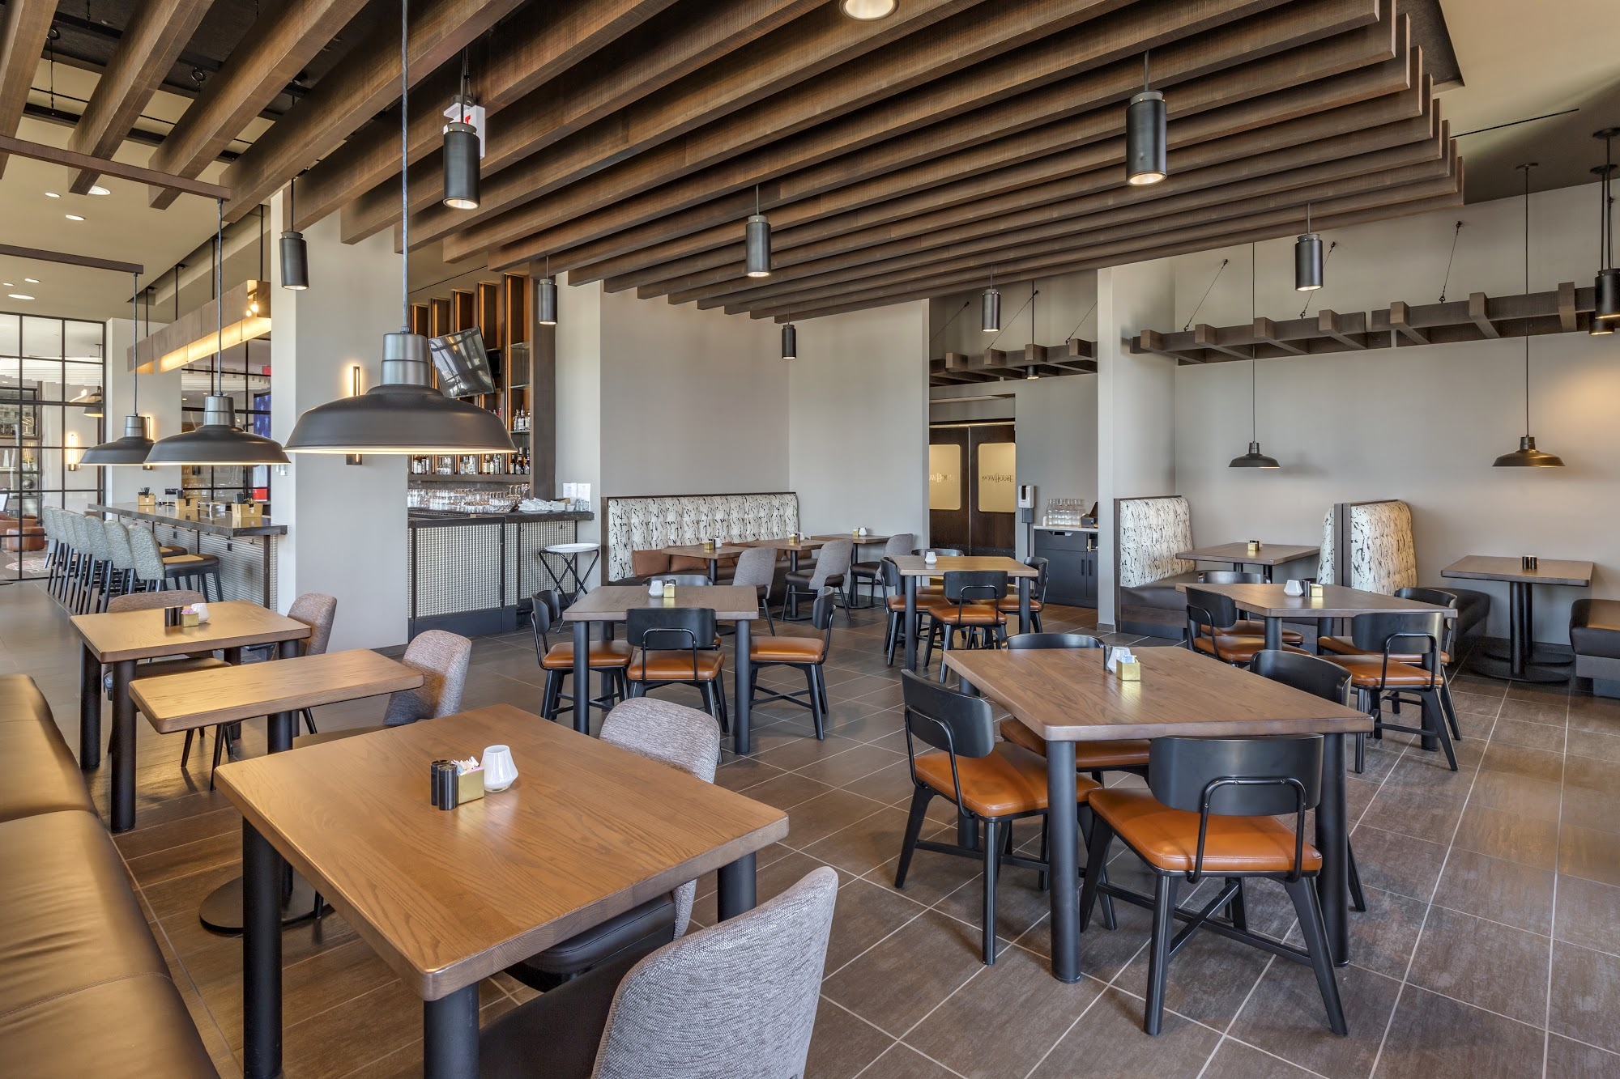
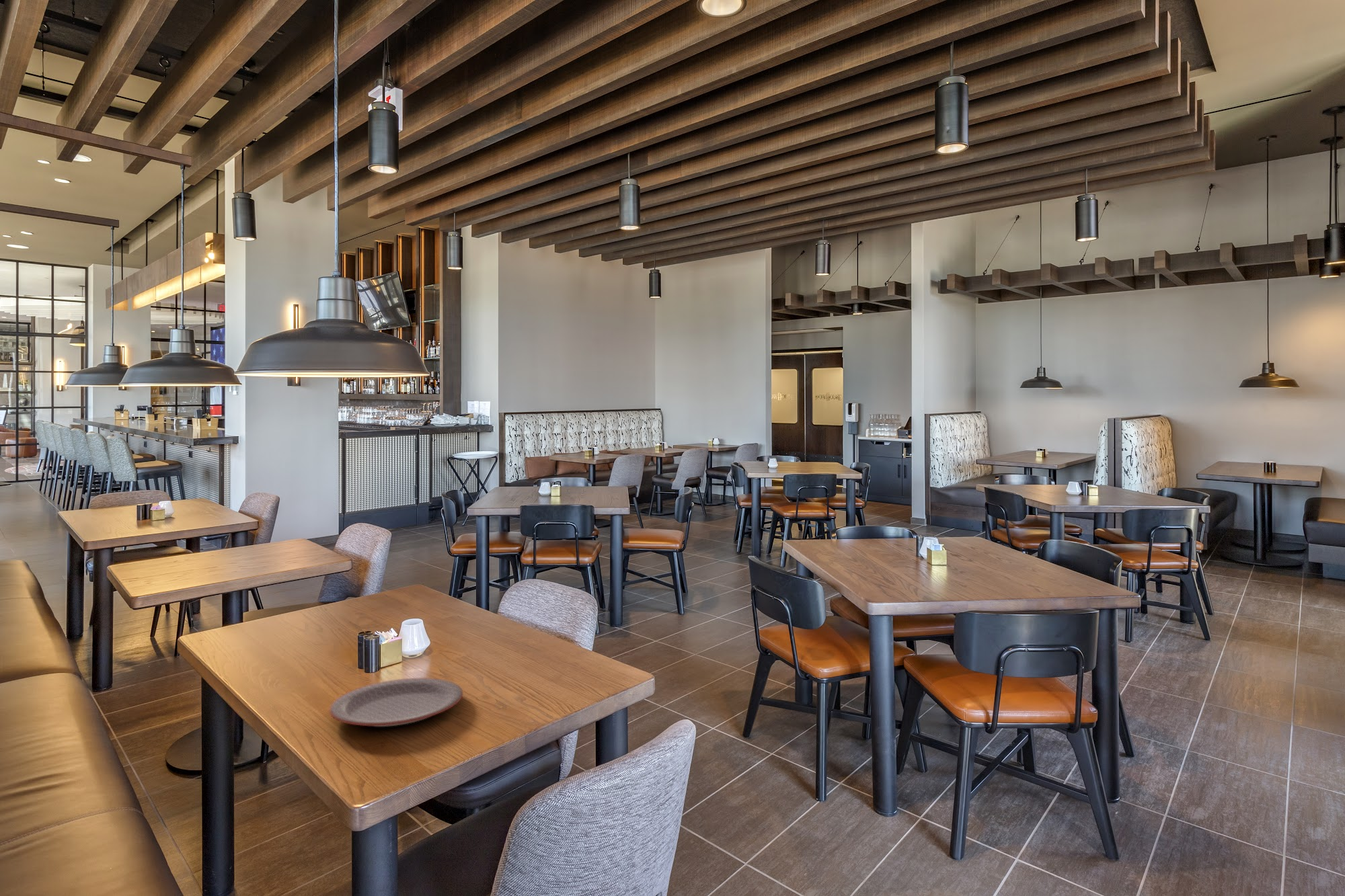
+ plate (398, 704)
